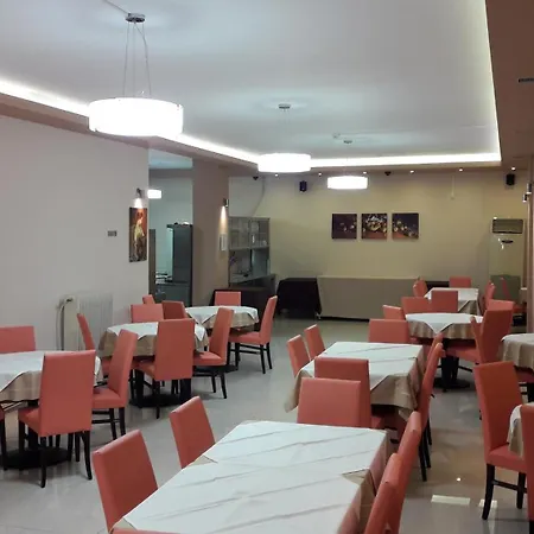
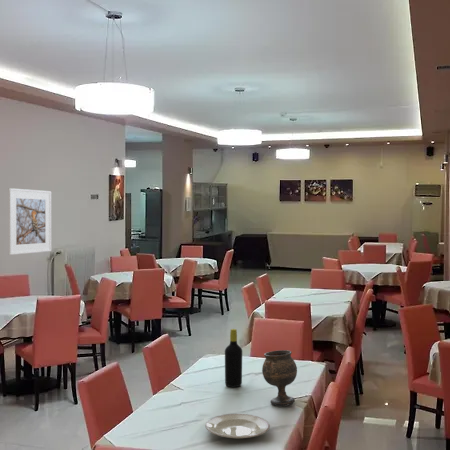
+ goblet (279, 377)
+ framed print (31, 221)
+ bottle (233, 357)
+ plate (237, 428)
